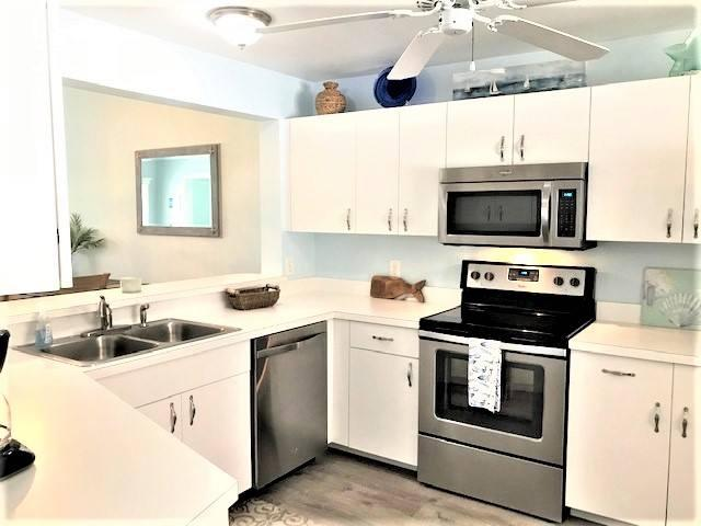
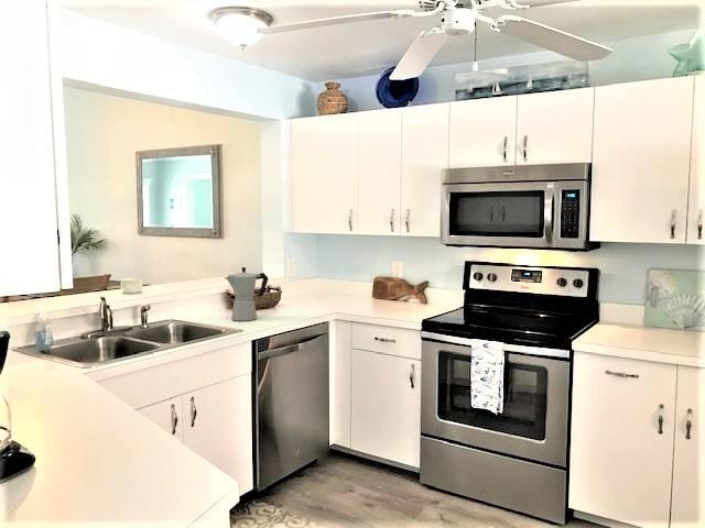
+ moka pot (247, 293)
